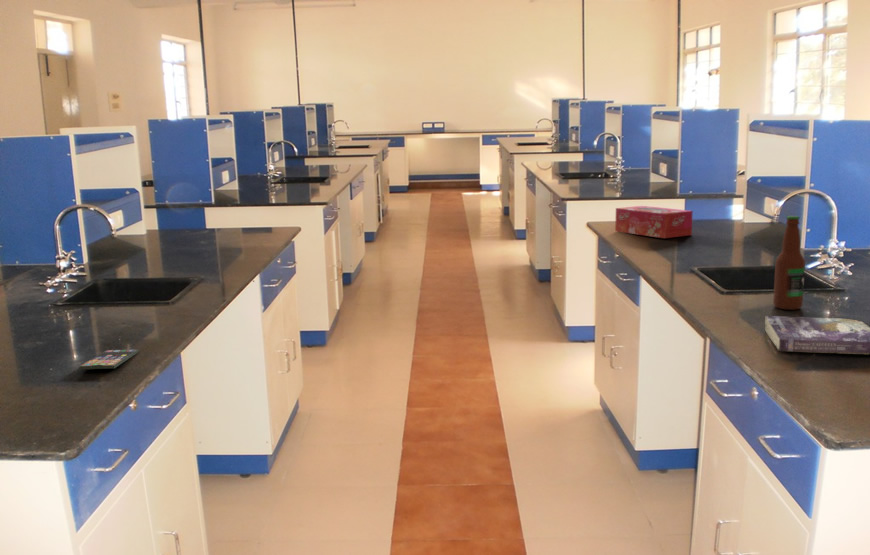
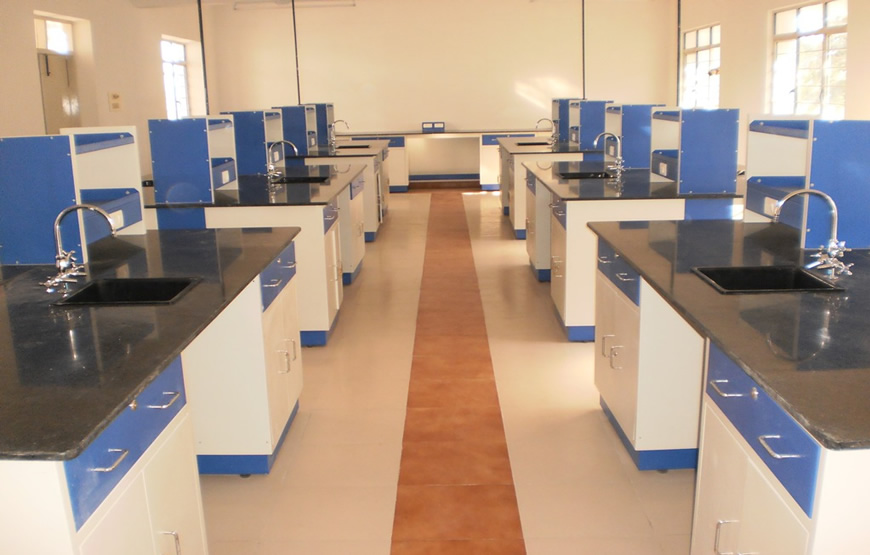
- smartphone (110, 358)
- book (824, 333)
- bottle (790, 262)
- tissue box (652, 221)
